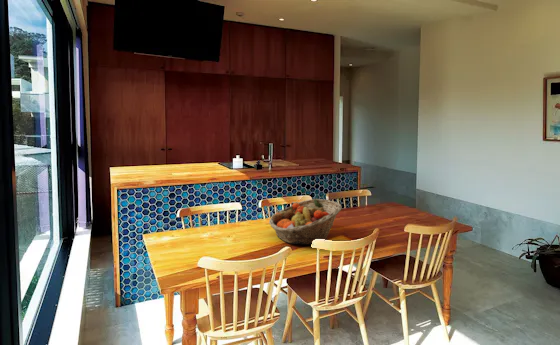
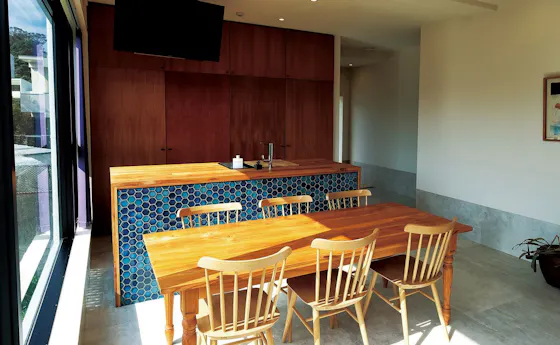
- fruit basket (304, 219)
